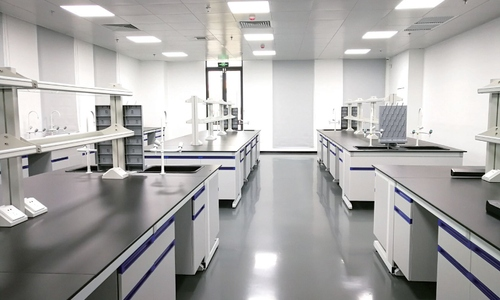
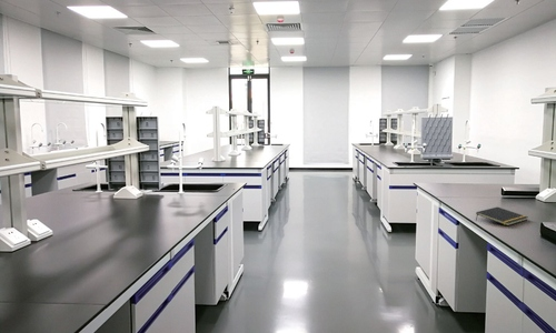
+ notepad (502, 215)
